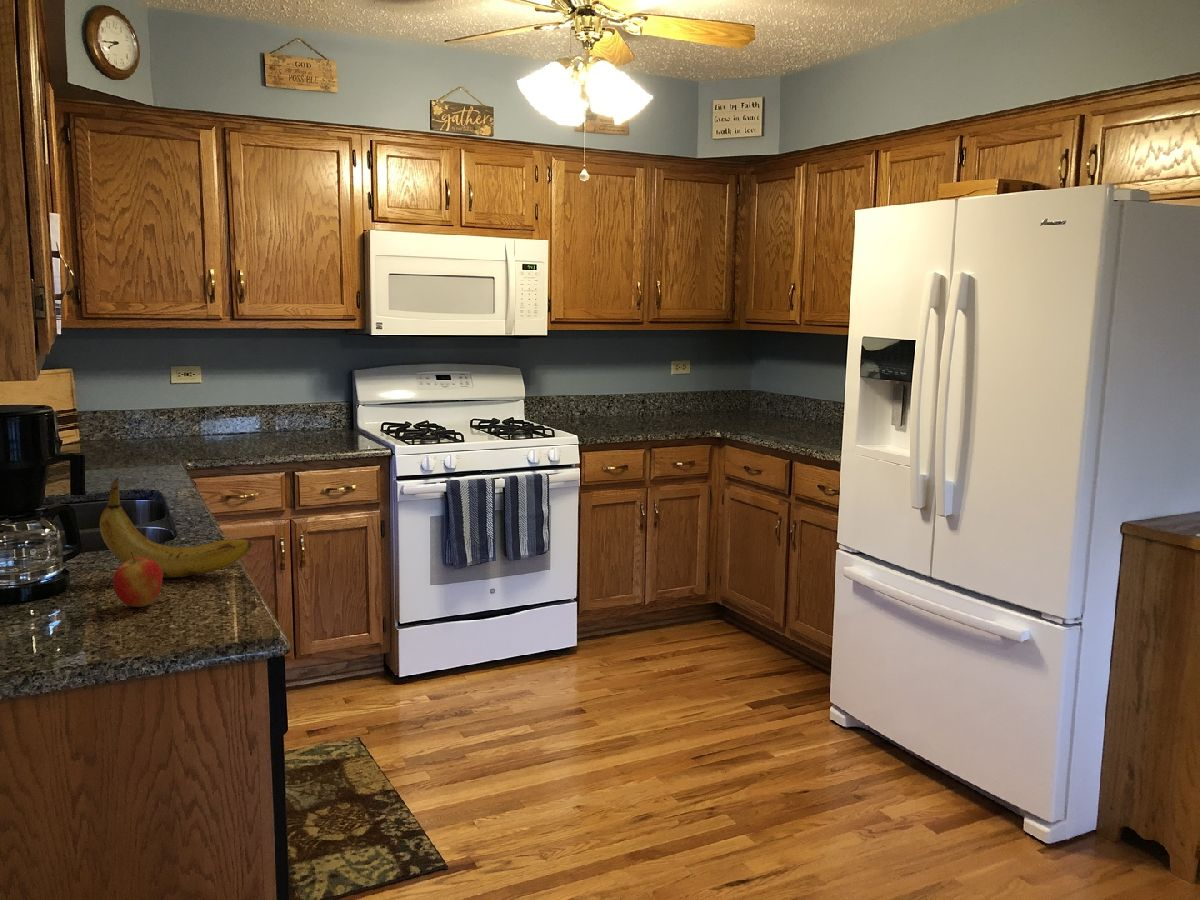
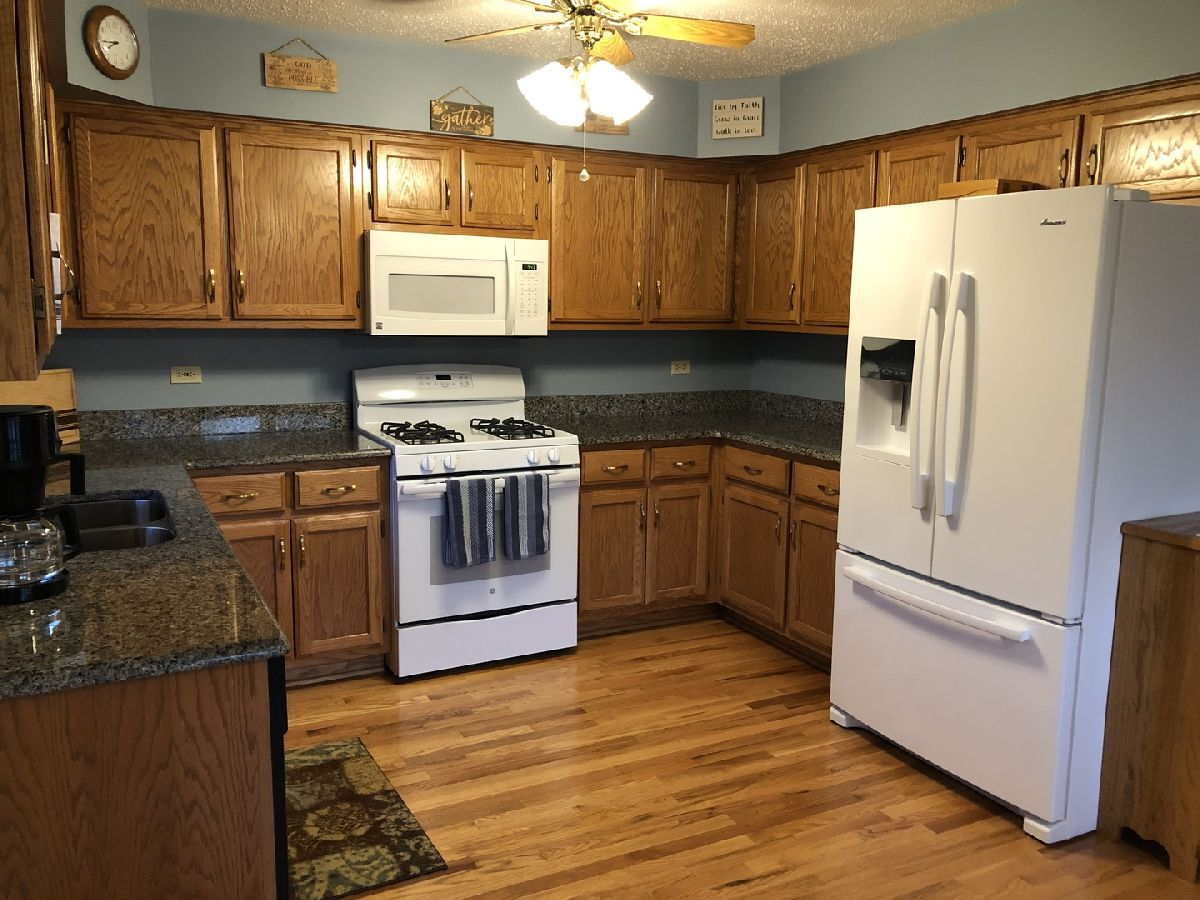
- banana (175, 547)
- apple (138, 578)
